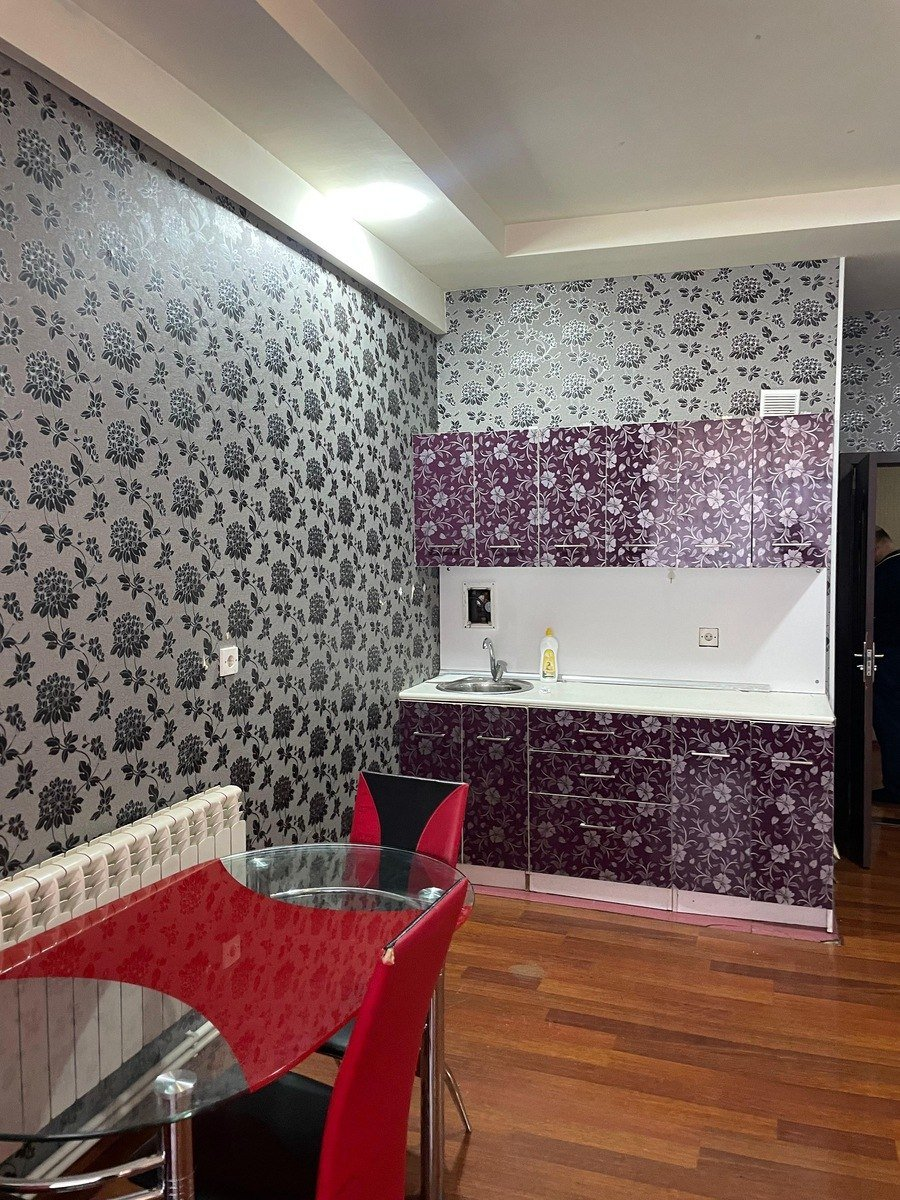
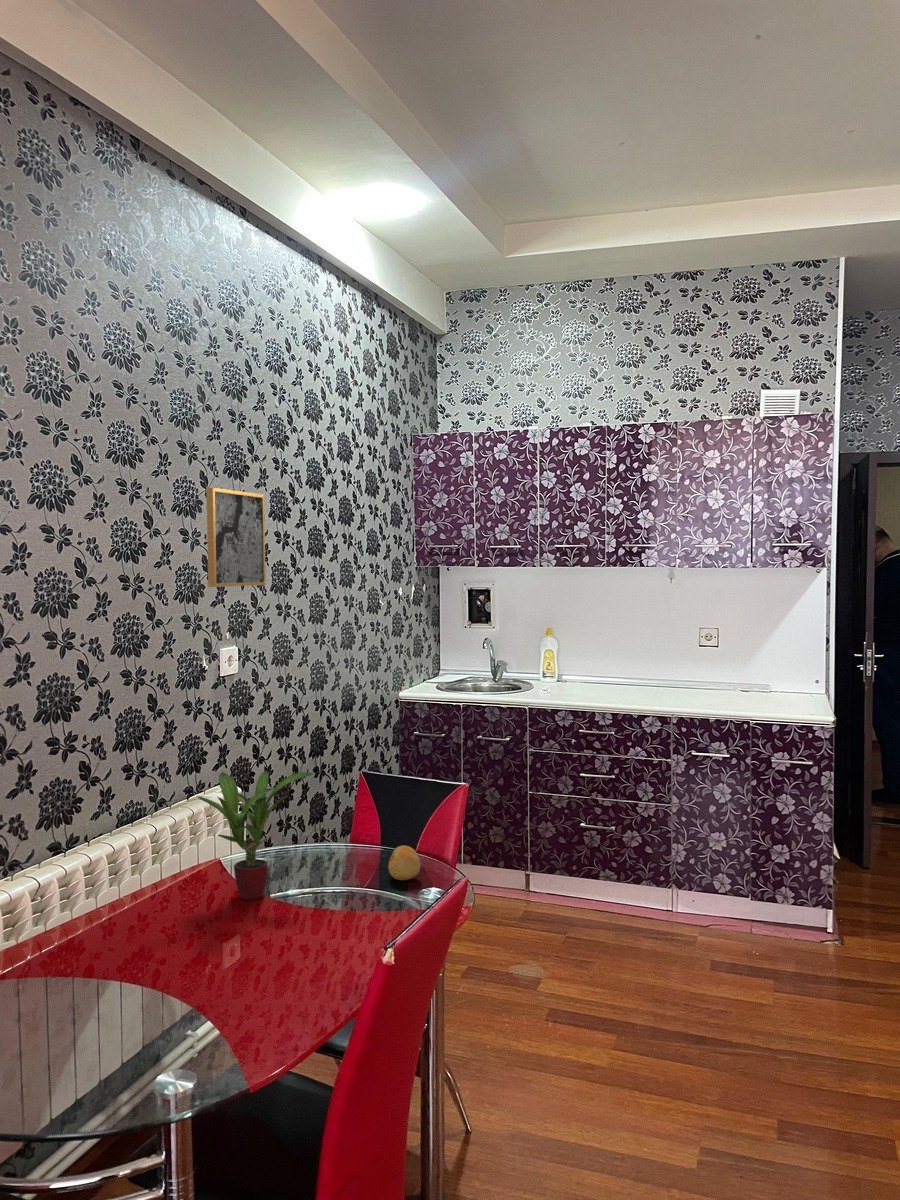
+ potted plant (260, 836)
+ fruit (404, 863)
+ wall art (237, 538)
